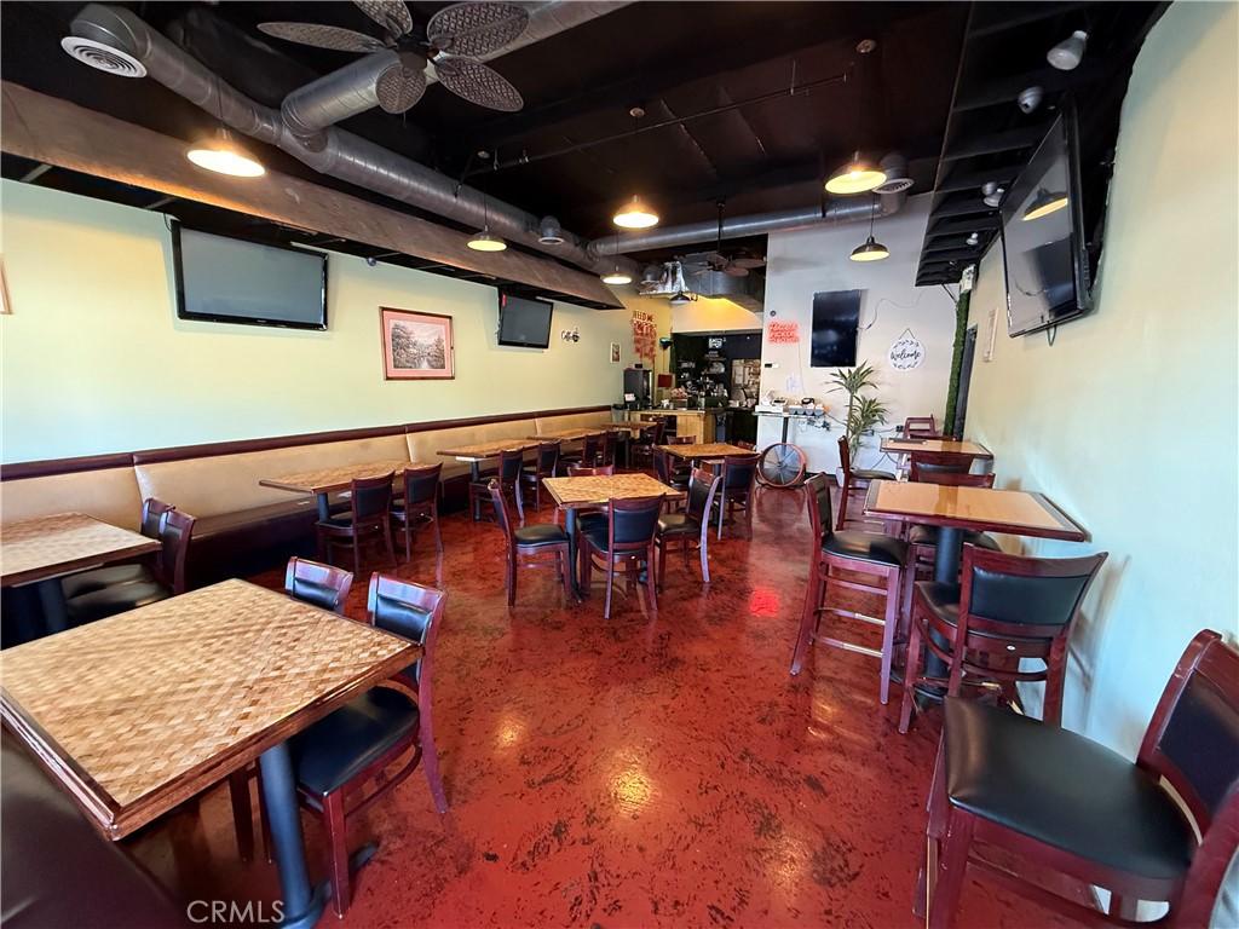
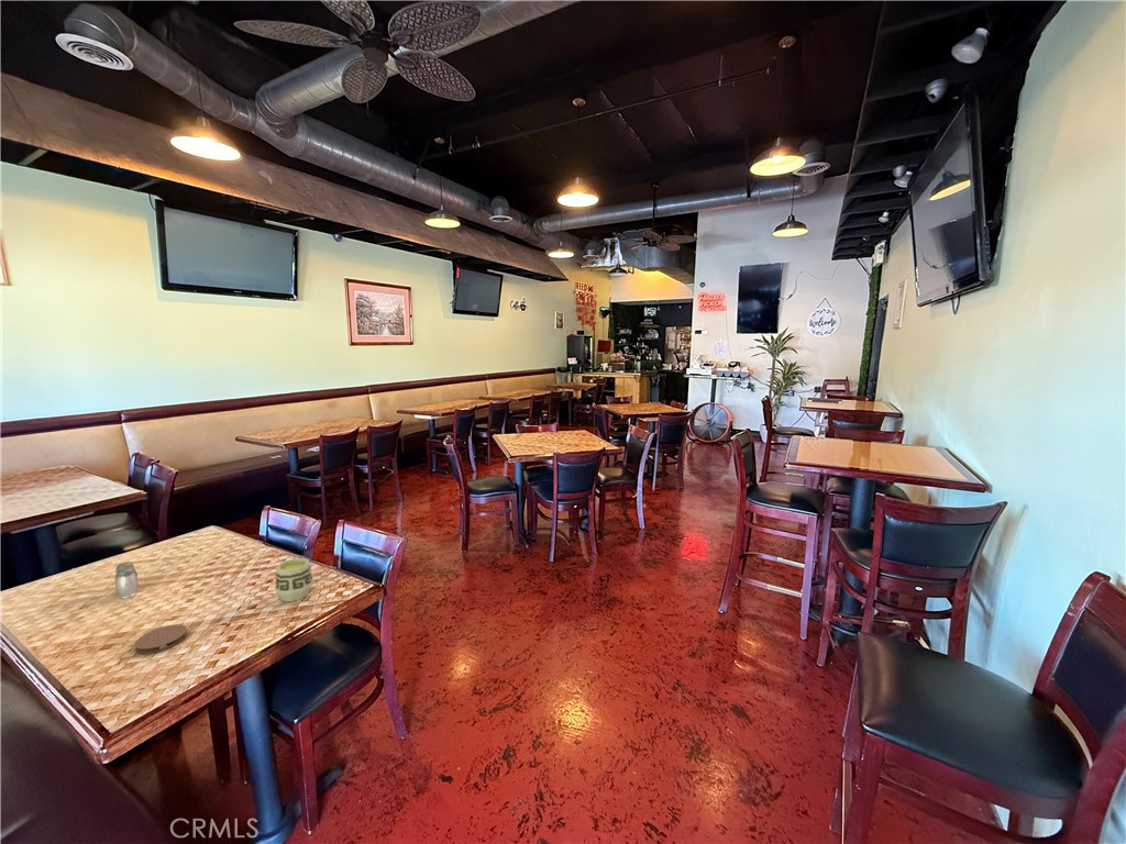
+ salt and pepper shaker (125, 579)
+ cup (294, 579)
+ coaster (162, 638)
